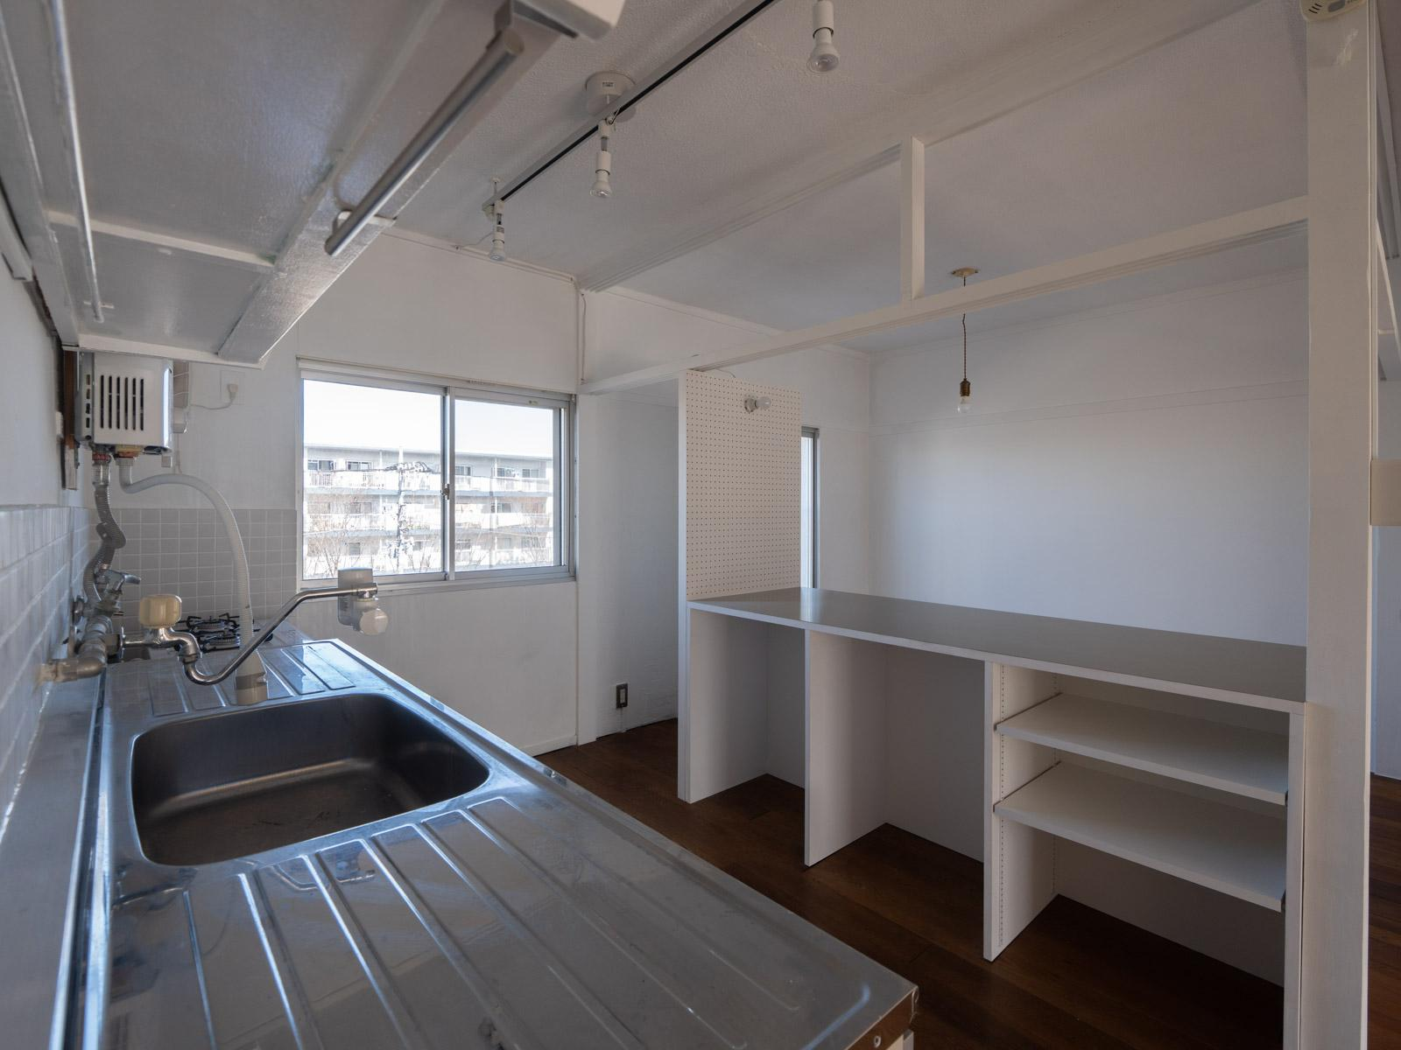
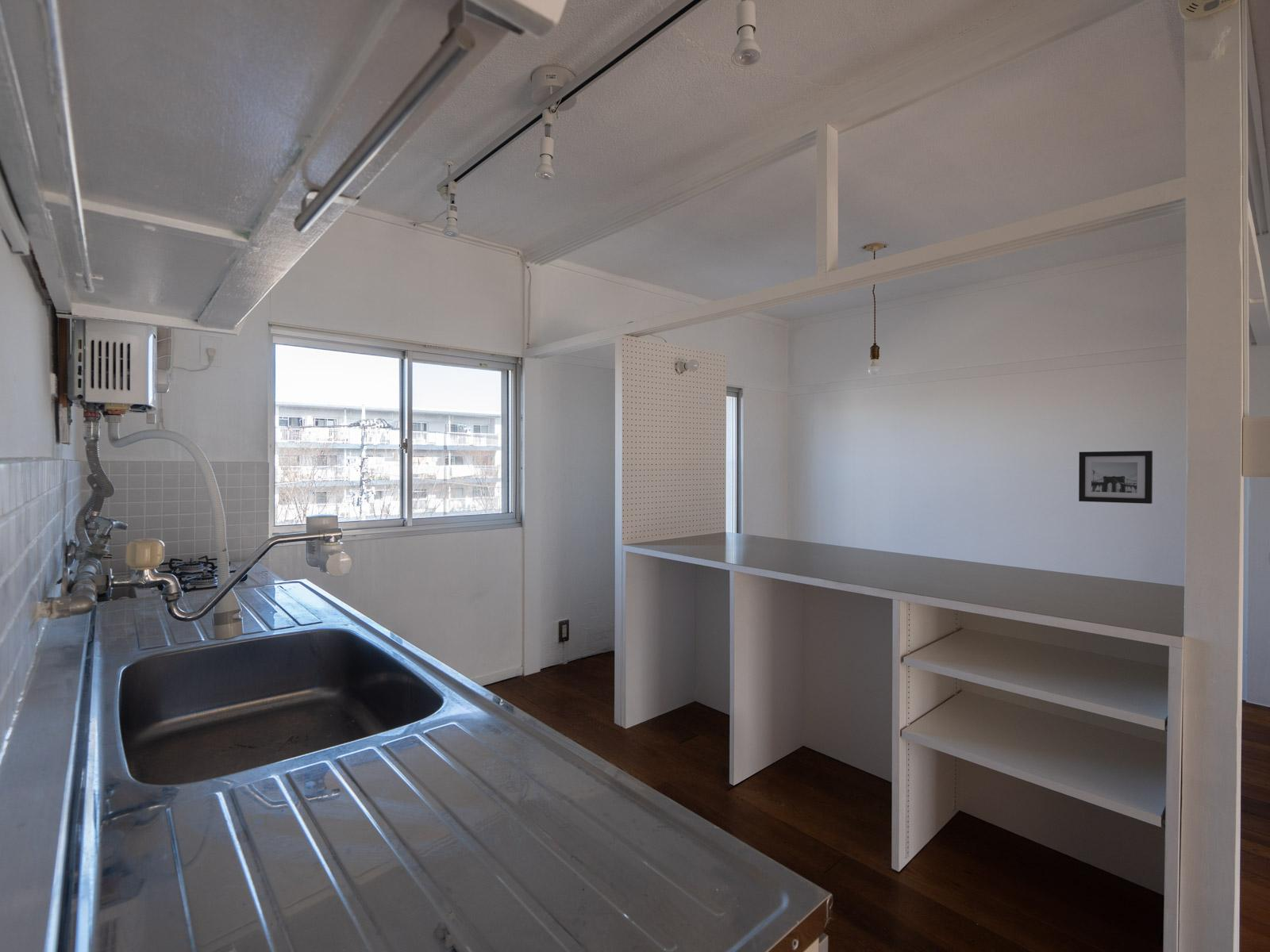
+ wall art (1114, 477)
